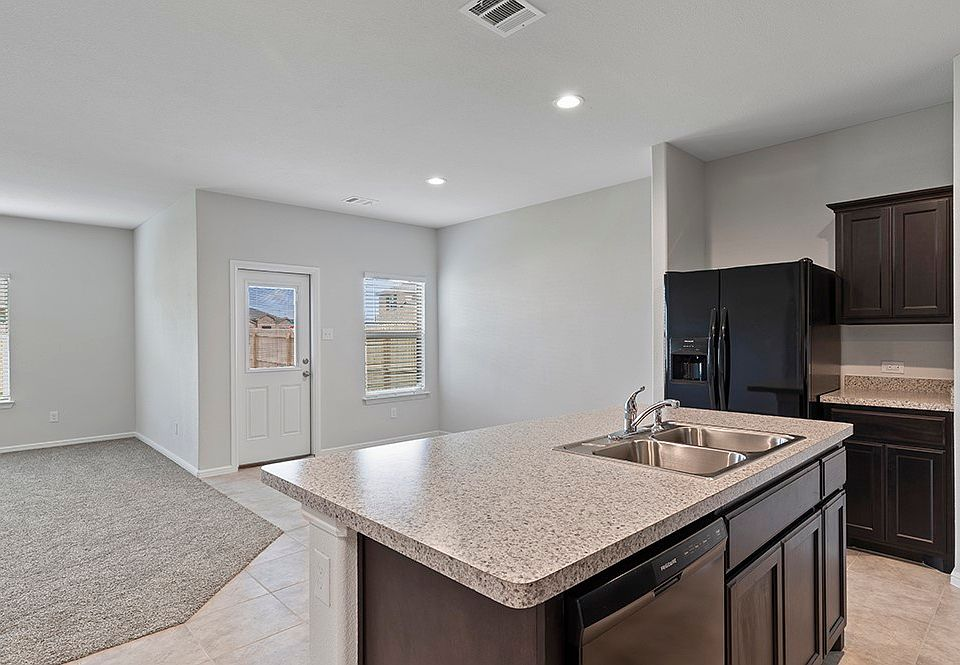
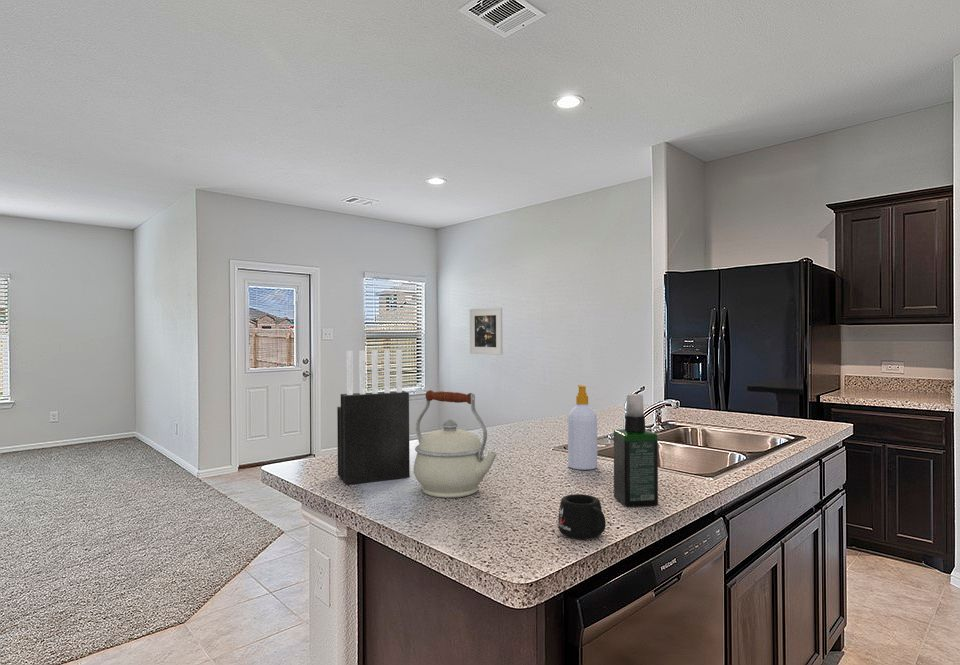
+ soap bottle (582, 426)
+ knife block (371, 412)
+ spray bottle (635, 447)
+ kettle (455, 441)
+ mug (585, 518)
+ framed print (485, 331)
